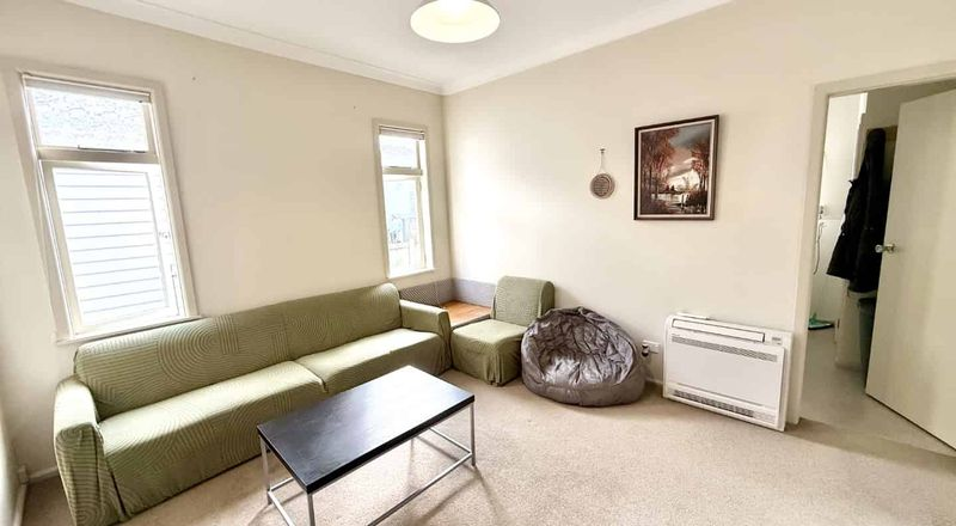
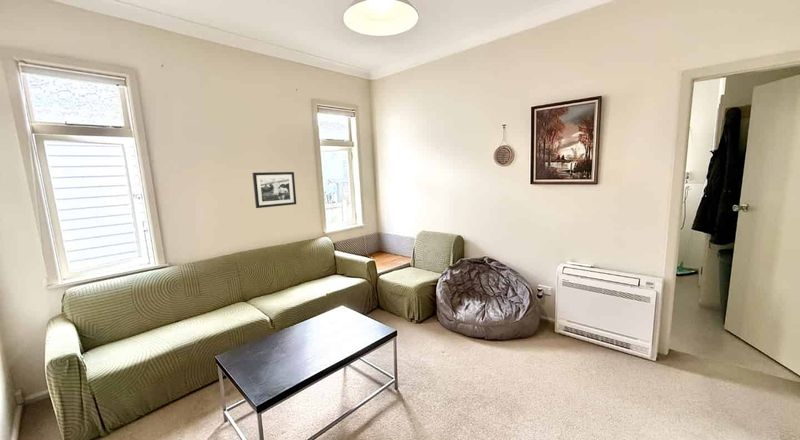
+ picture frame (275, 189)
